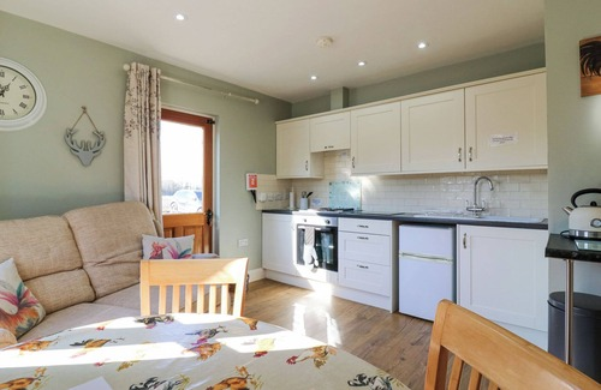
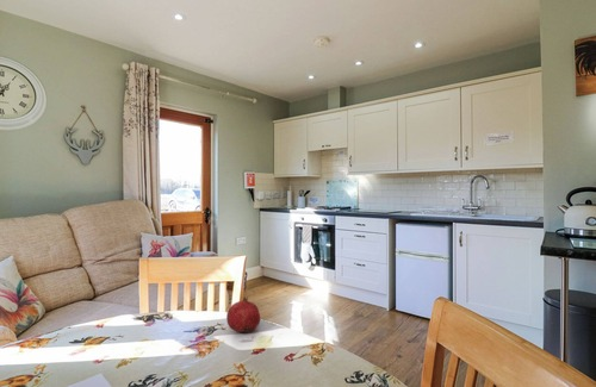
+ fruit (243, 313)
